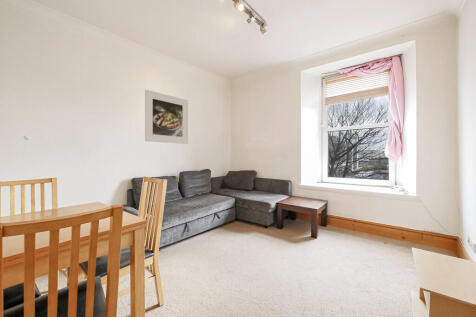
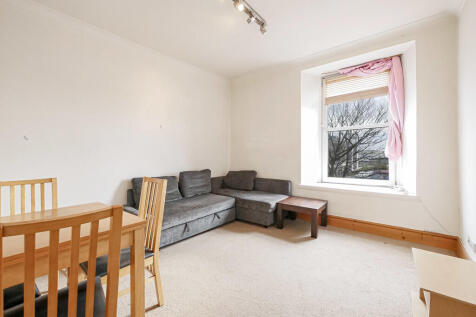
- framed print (168, 119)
